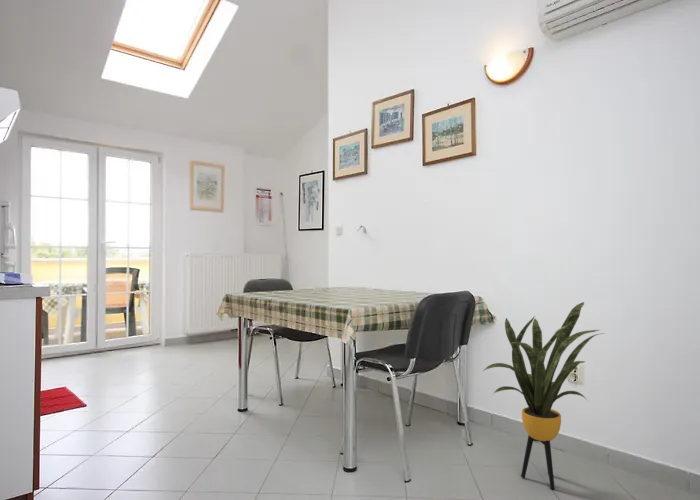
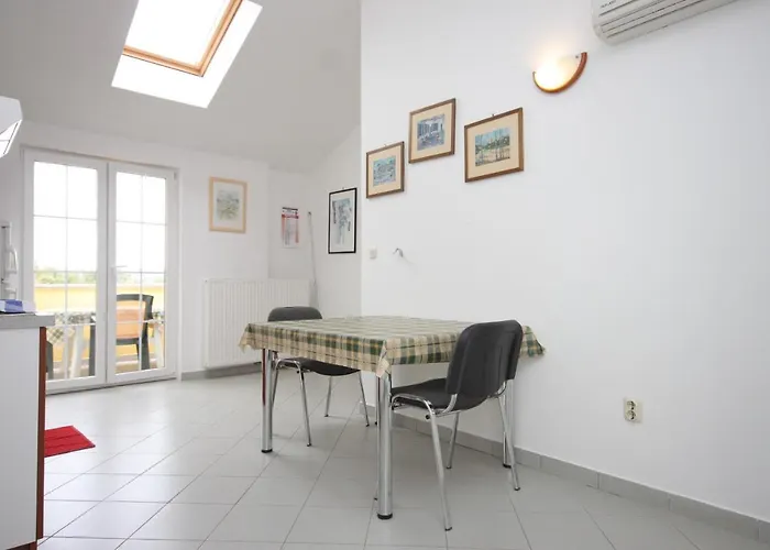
- house plant (552, 393)
